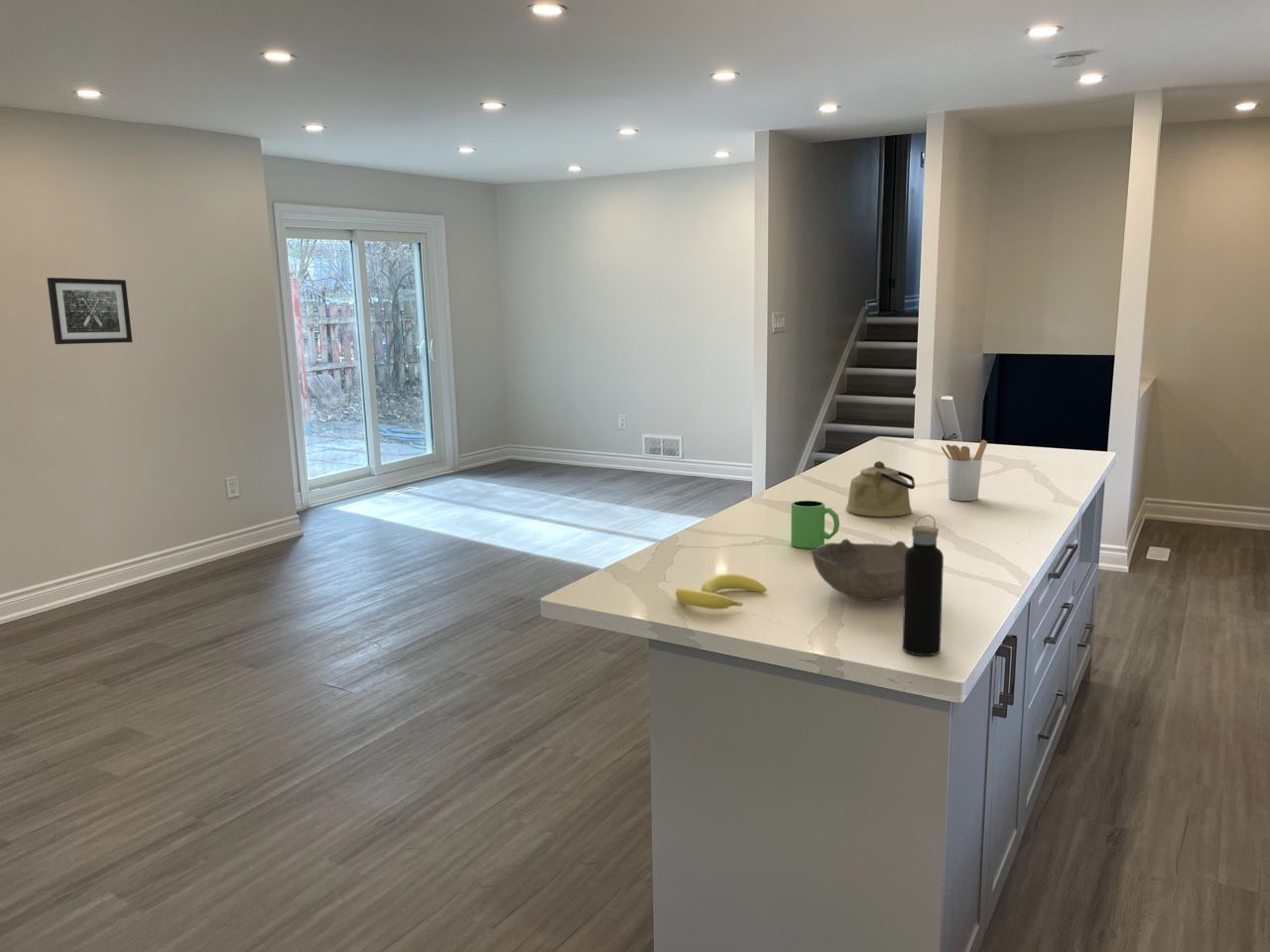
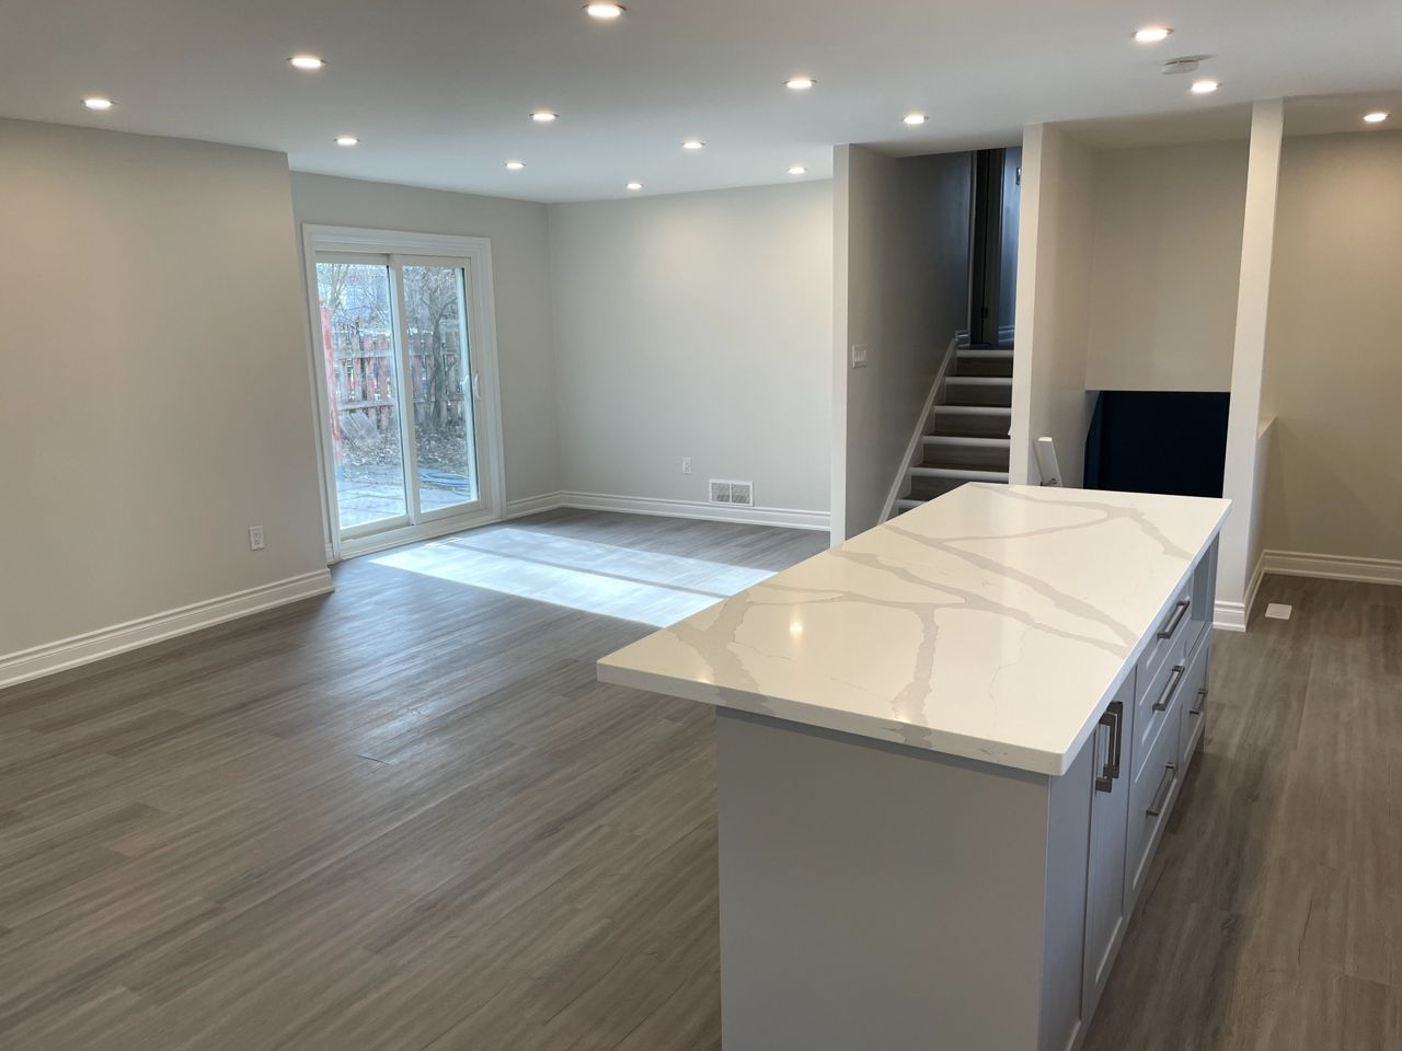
- utensil holder (961, 469)
- bowl (870, 571)
- banana (721, 589)
- mug (815, 525)
- water bottle (923, 583)
- wall art (91, 310)
- kettle (880, 484)
